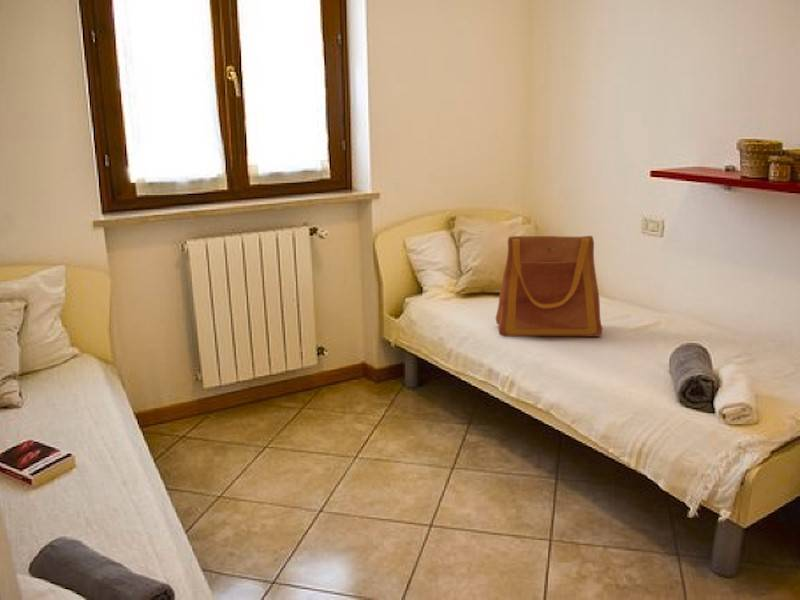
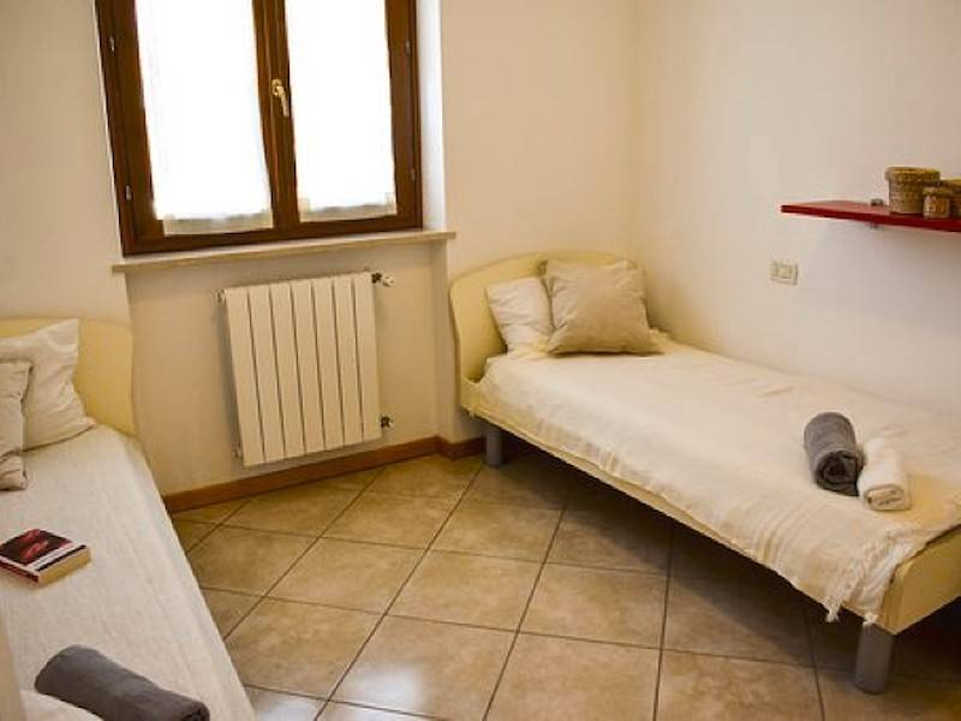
- tote bag (548, 284)
